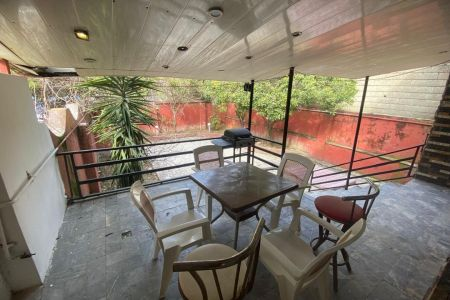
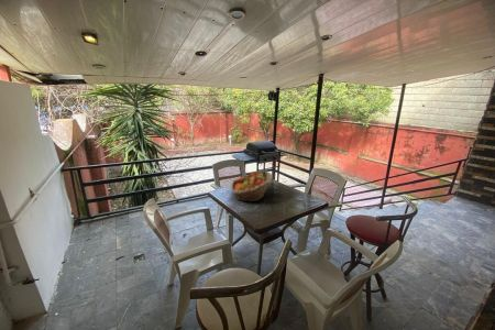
+ fruit basket (251, 185)
